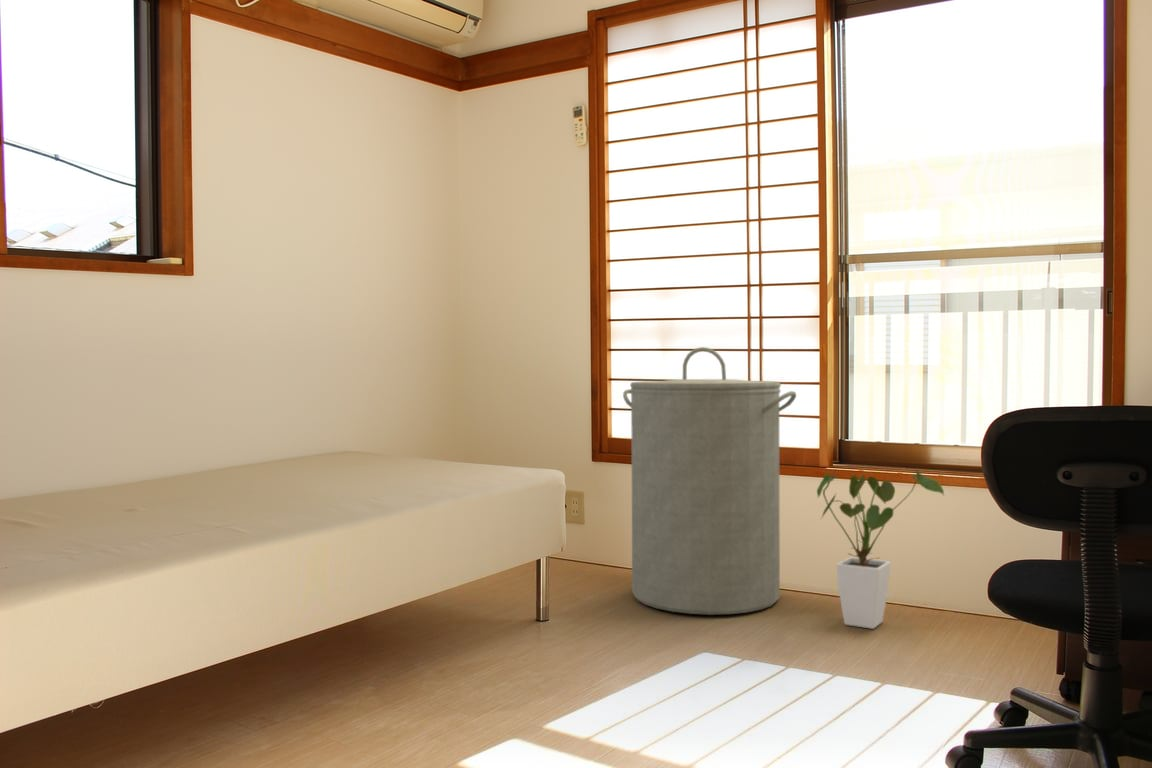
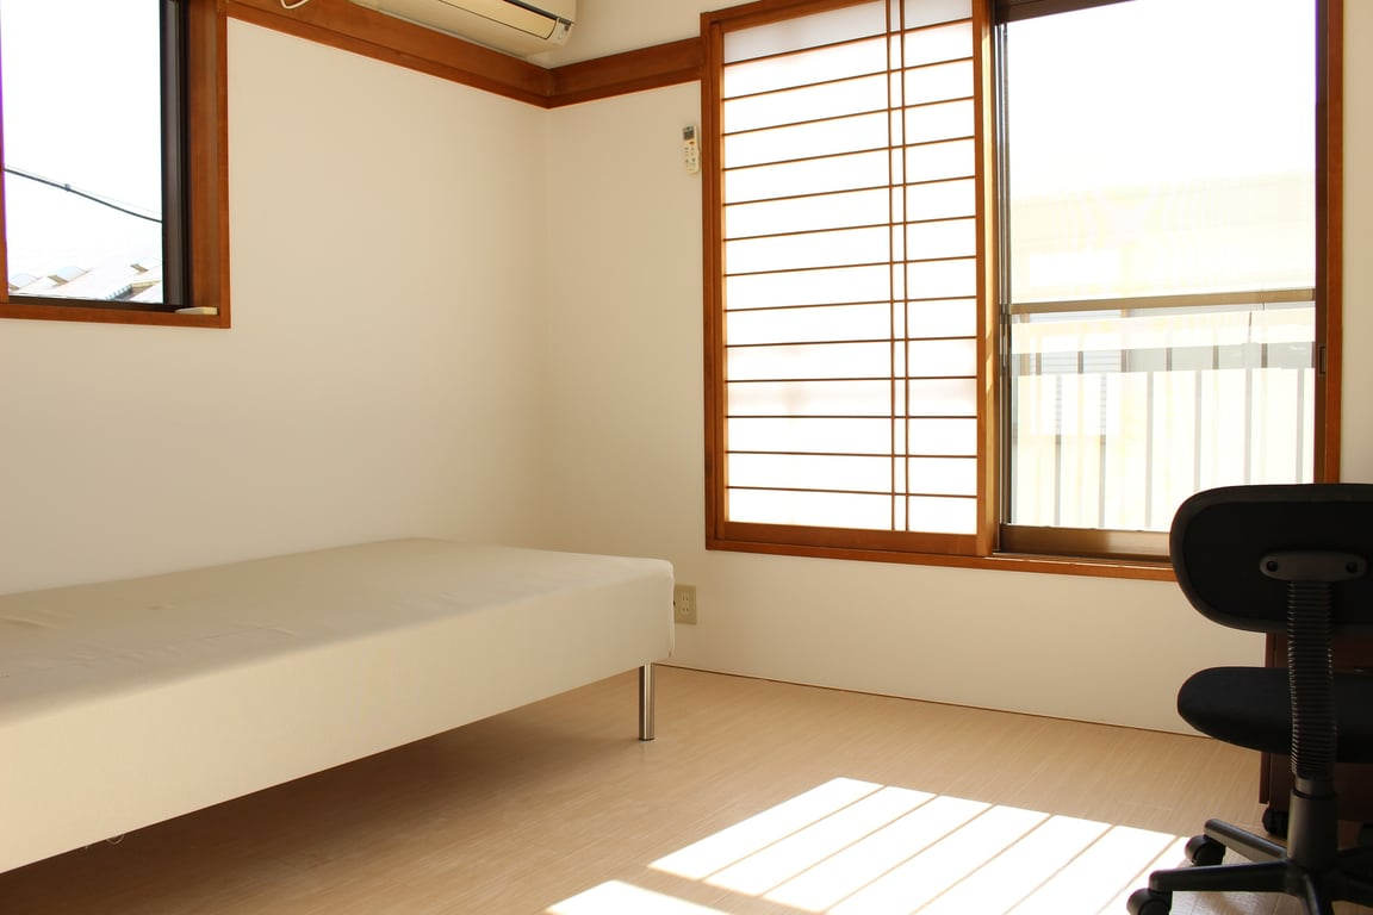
- laundry hamper (705, 472)
- house plant (872, 546)
